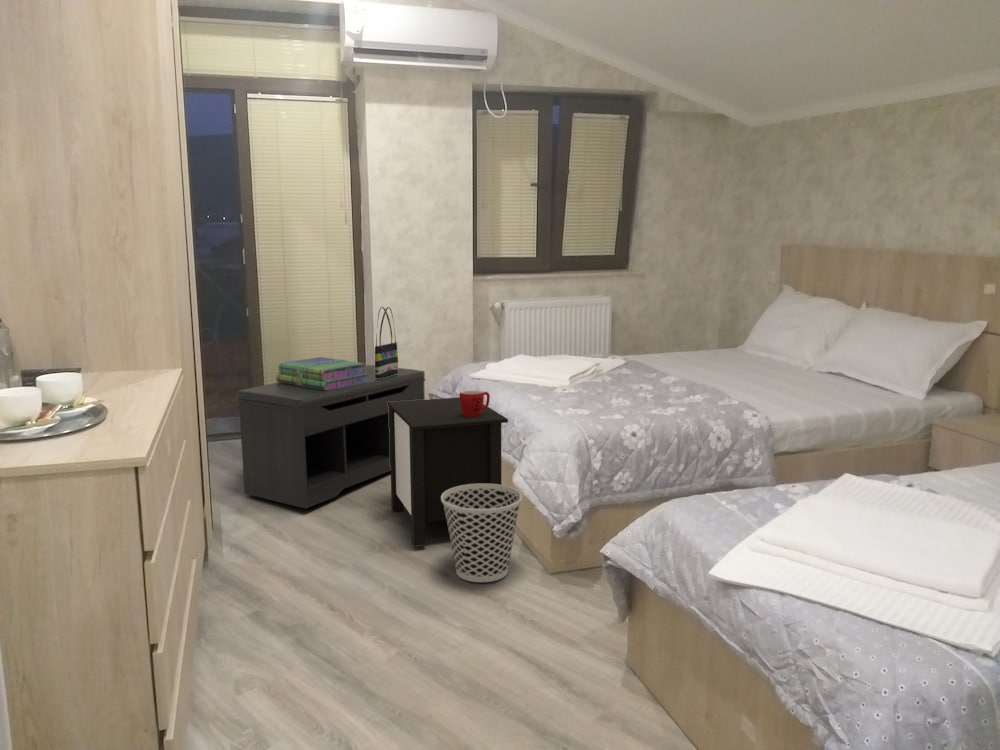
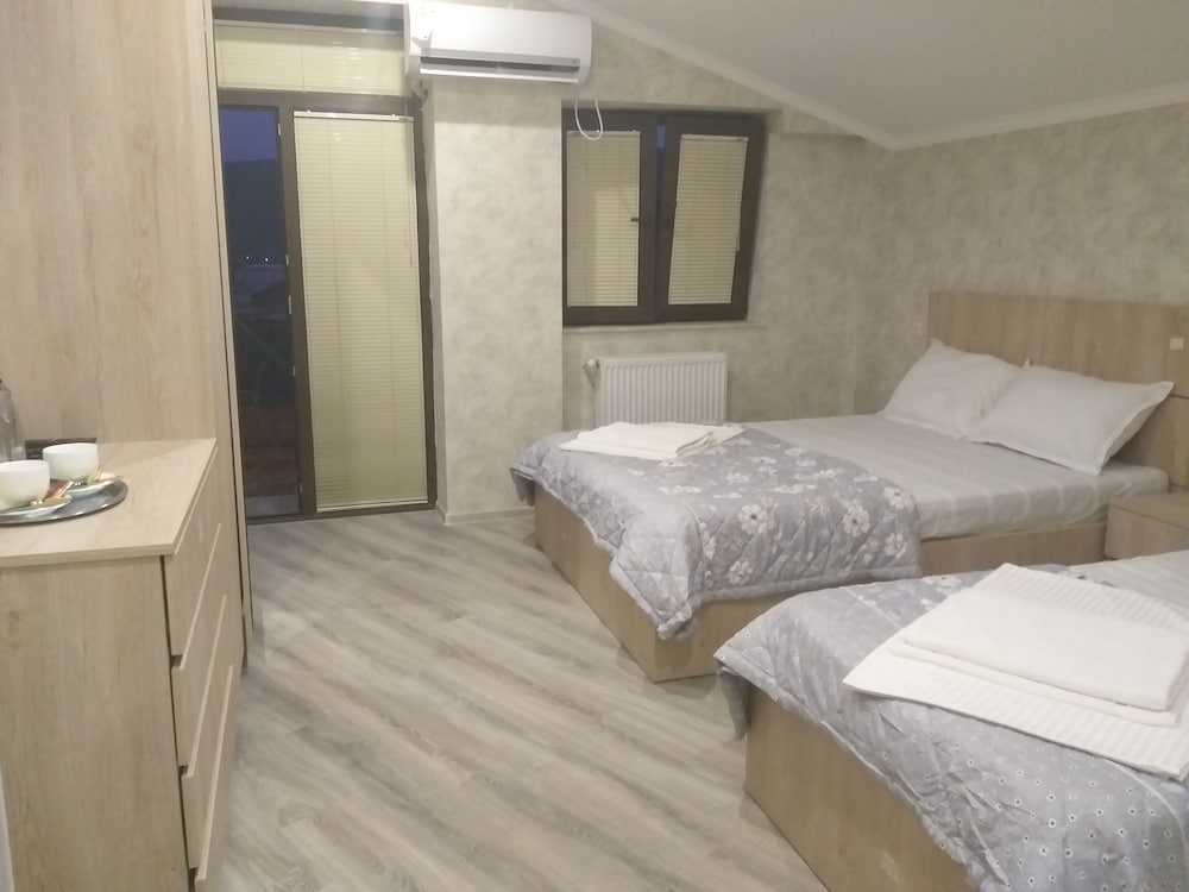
- mug (475, 403)
- nightstand (445, 466)
- tote bag (385, 344)
- bench (339, 428)
- stack of books (322, 372)
- wastebasket (481, 533)
